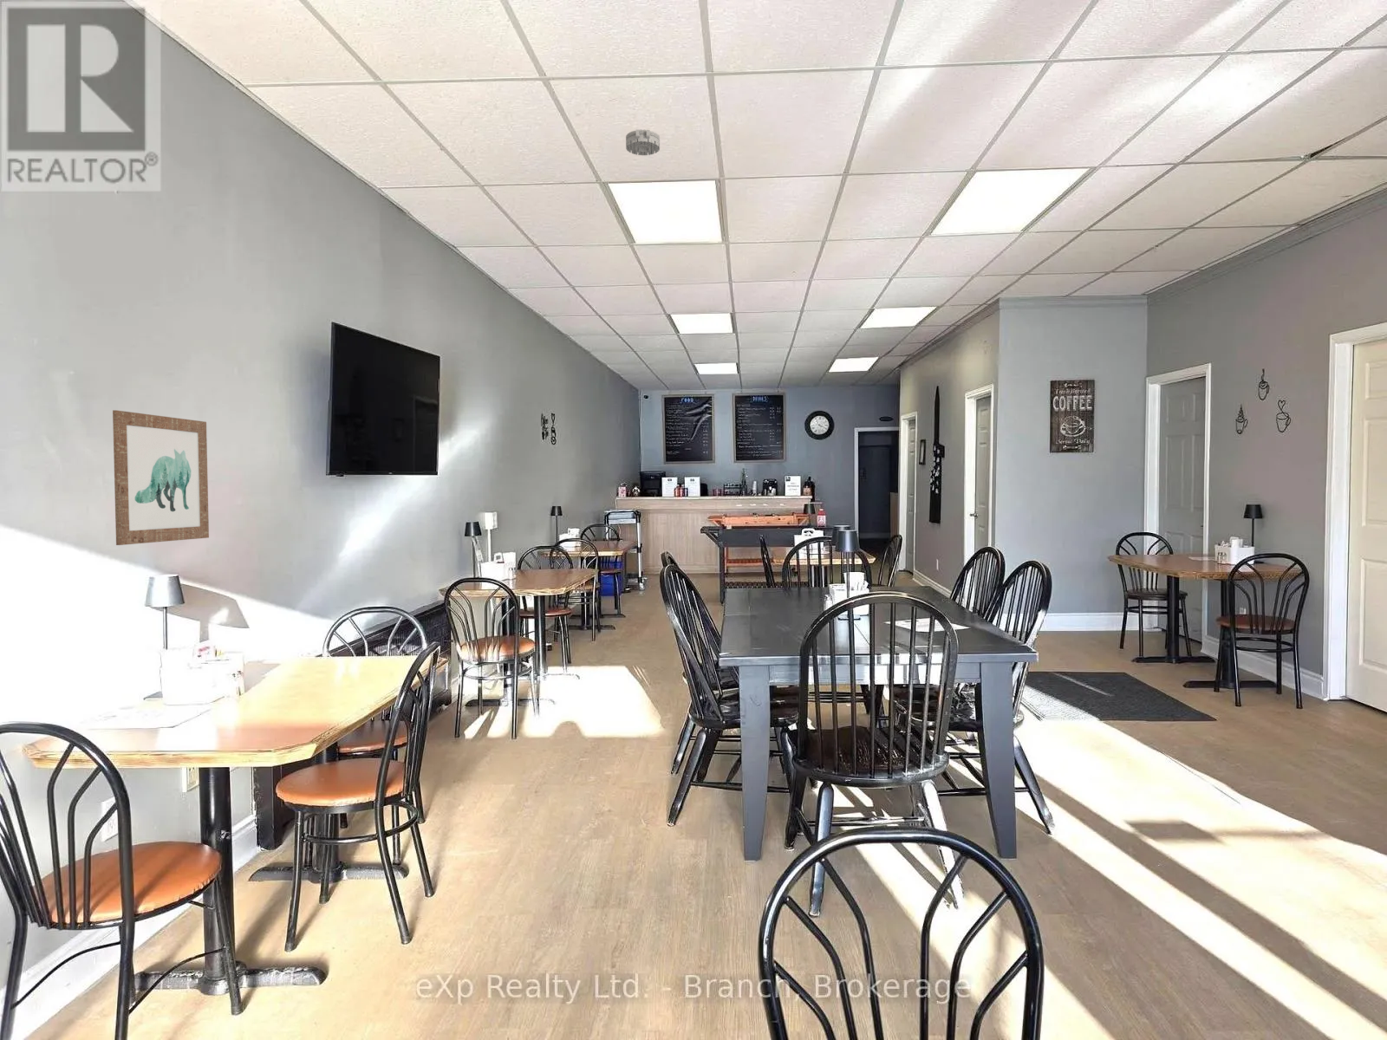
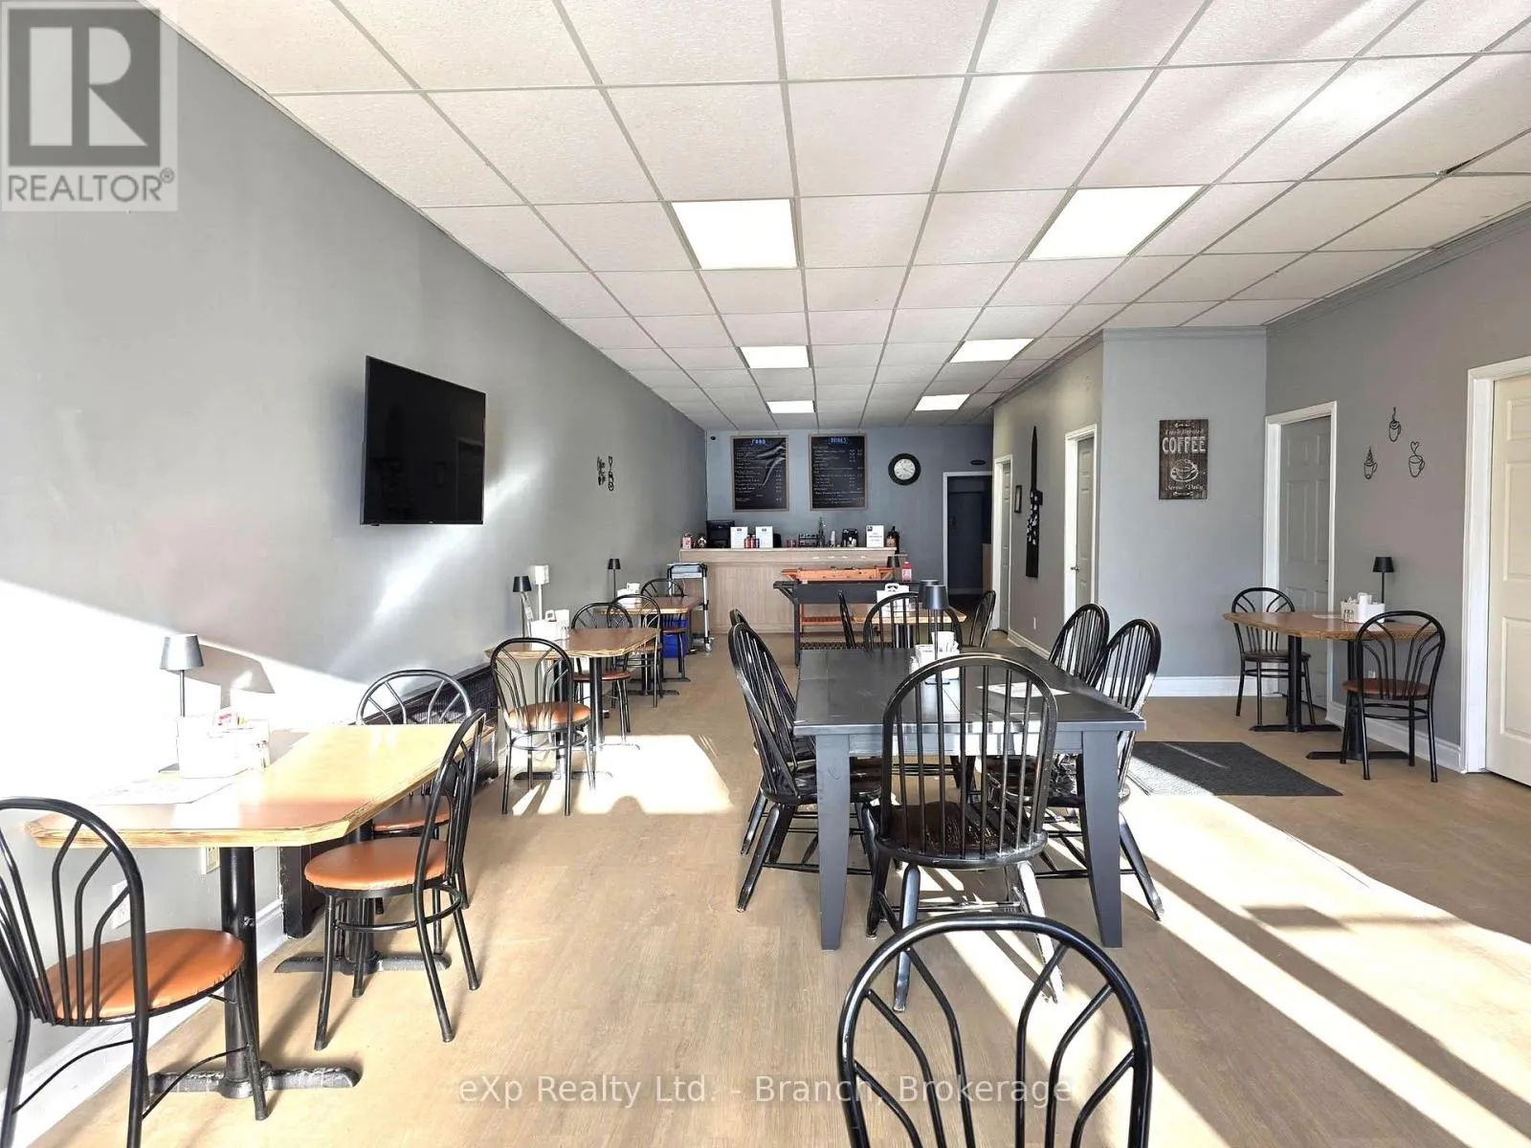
- wall art (164, 478)
- smoke detector (642, 141)
